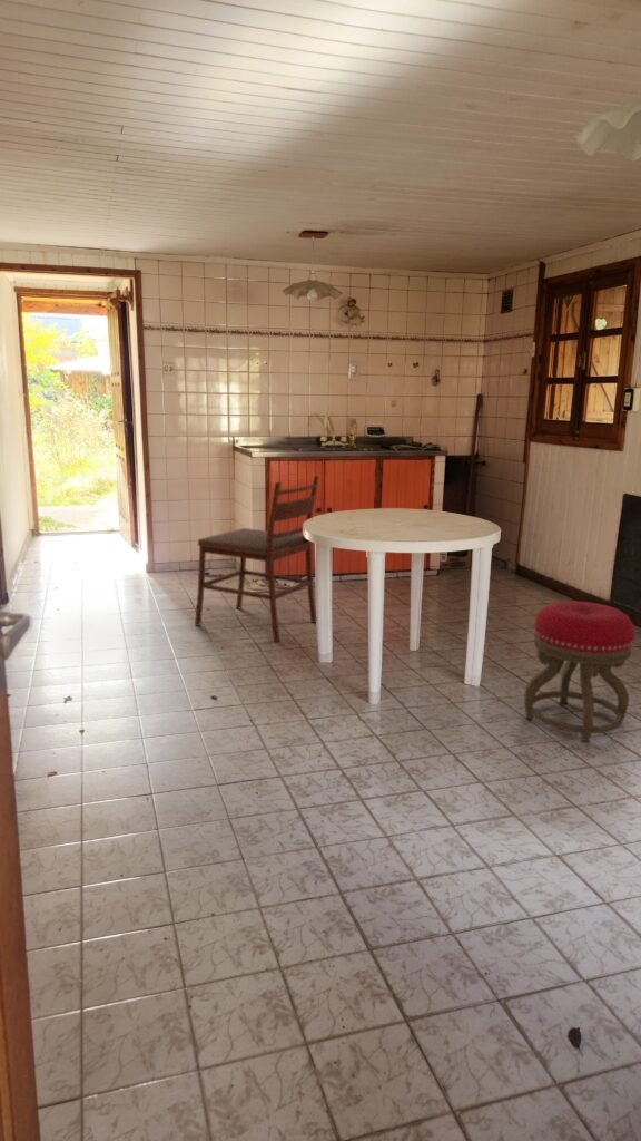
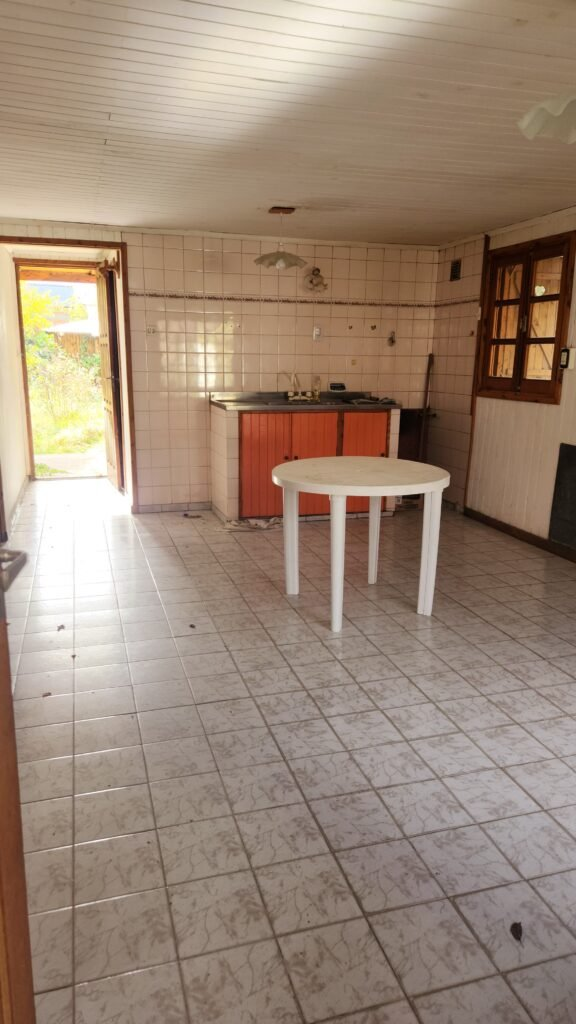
- dining chair (256, 550)
- stool (580, 665)
